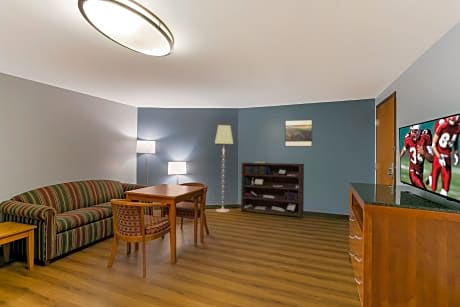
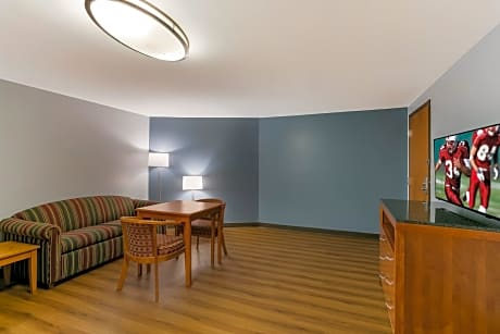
- floor lamp (223, 167)
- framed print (298, 133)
- bookshelf (271, 187)
